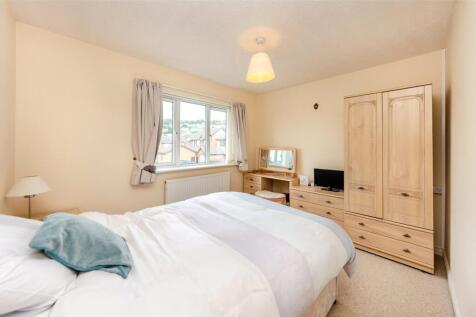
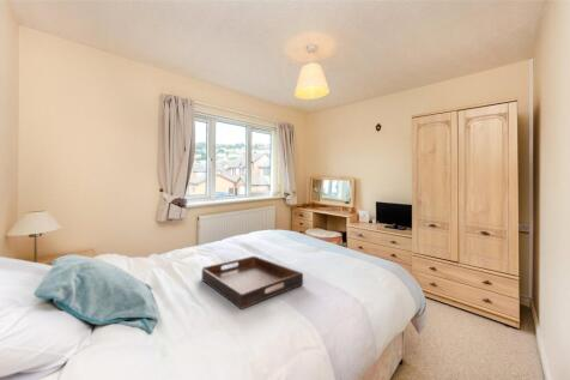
+ serving tray (249, 276)
